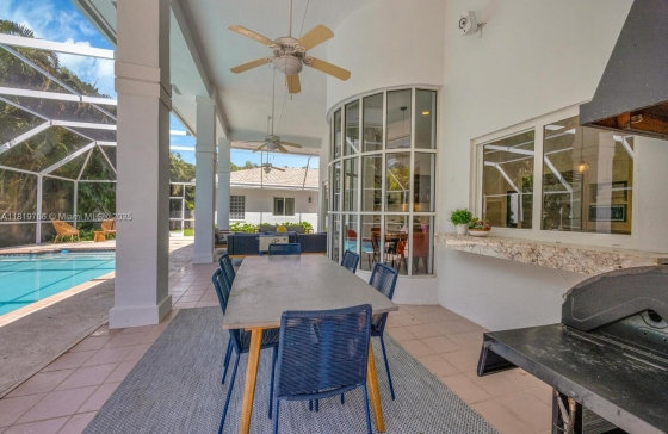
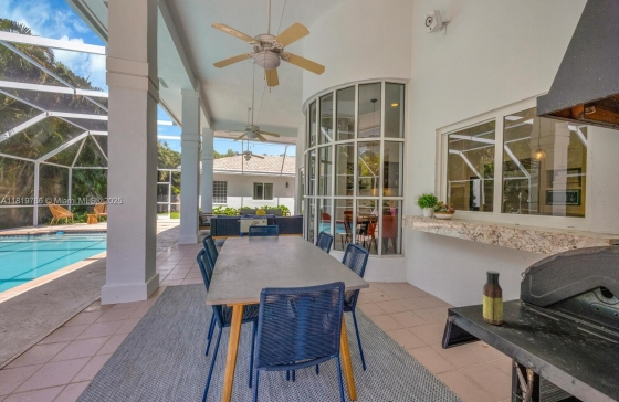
+ sauce bottle (492, 296)
